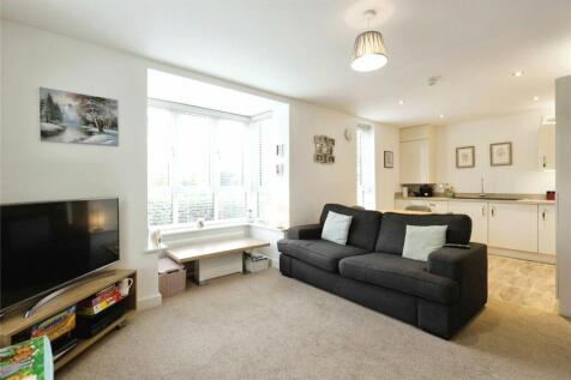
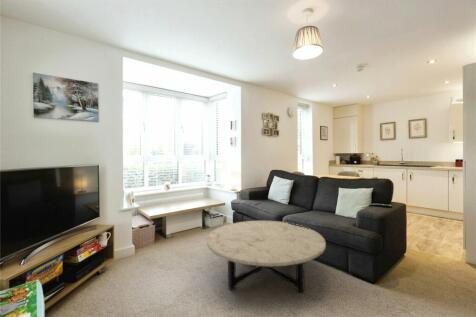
+ coffee table (264, 254)
